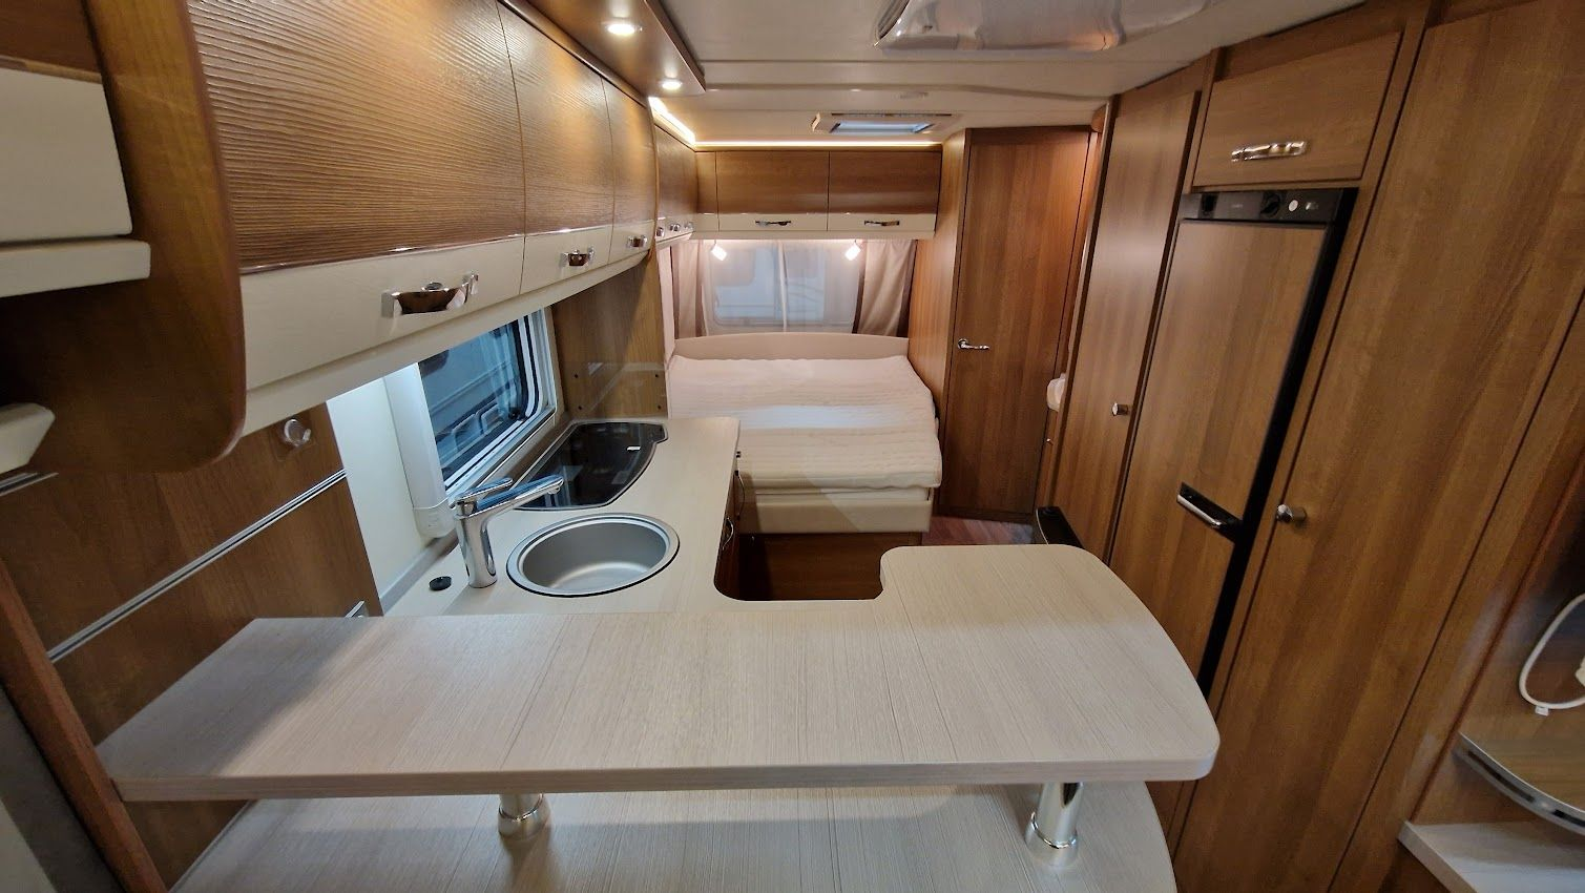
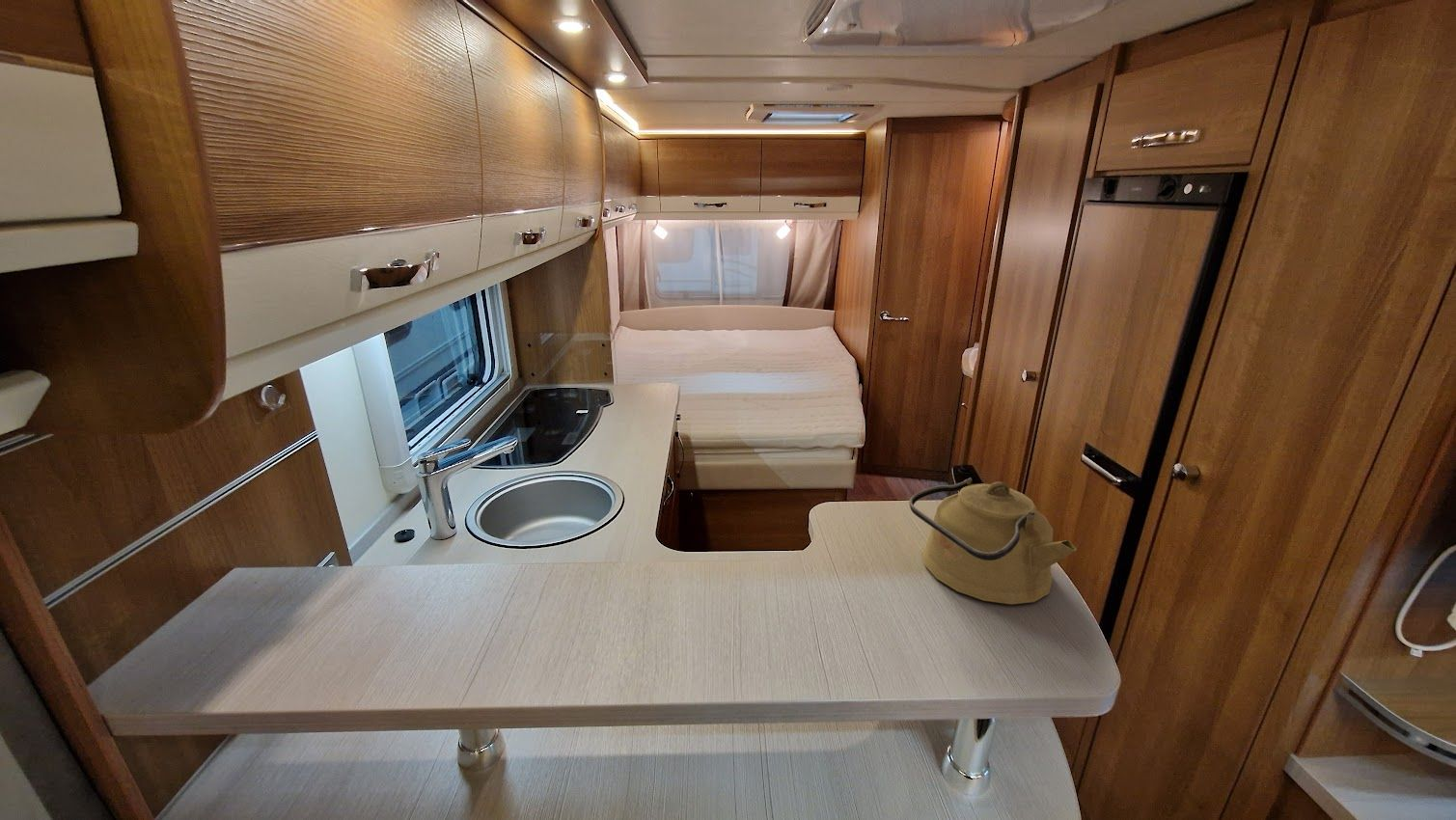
+ kettle (1000, 532)
